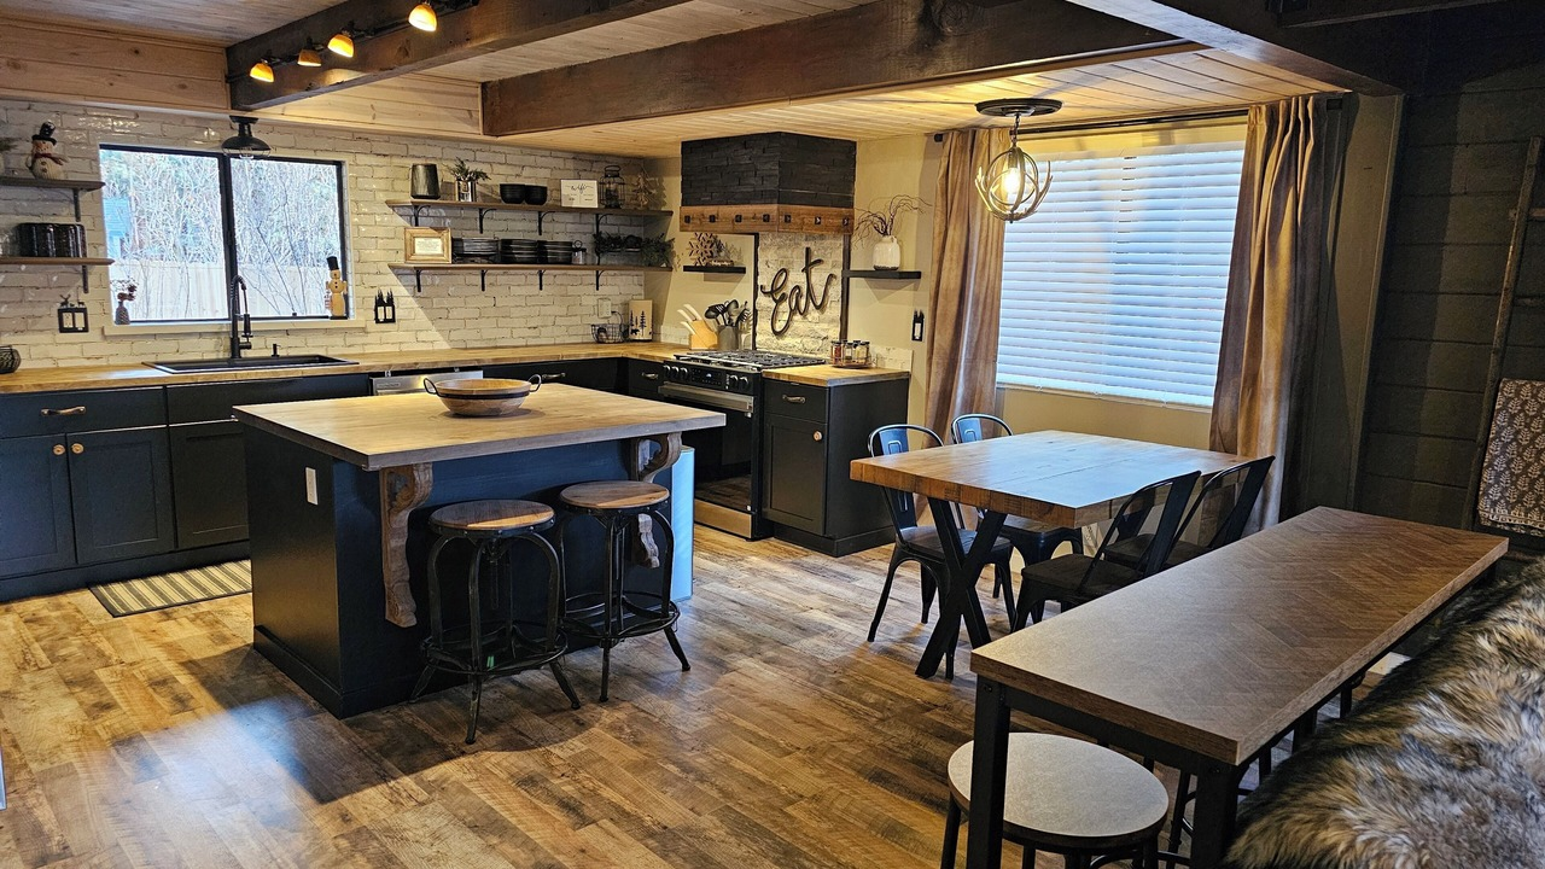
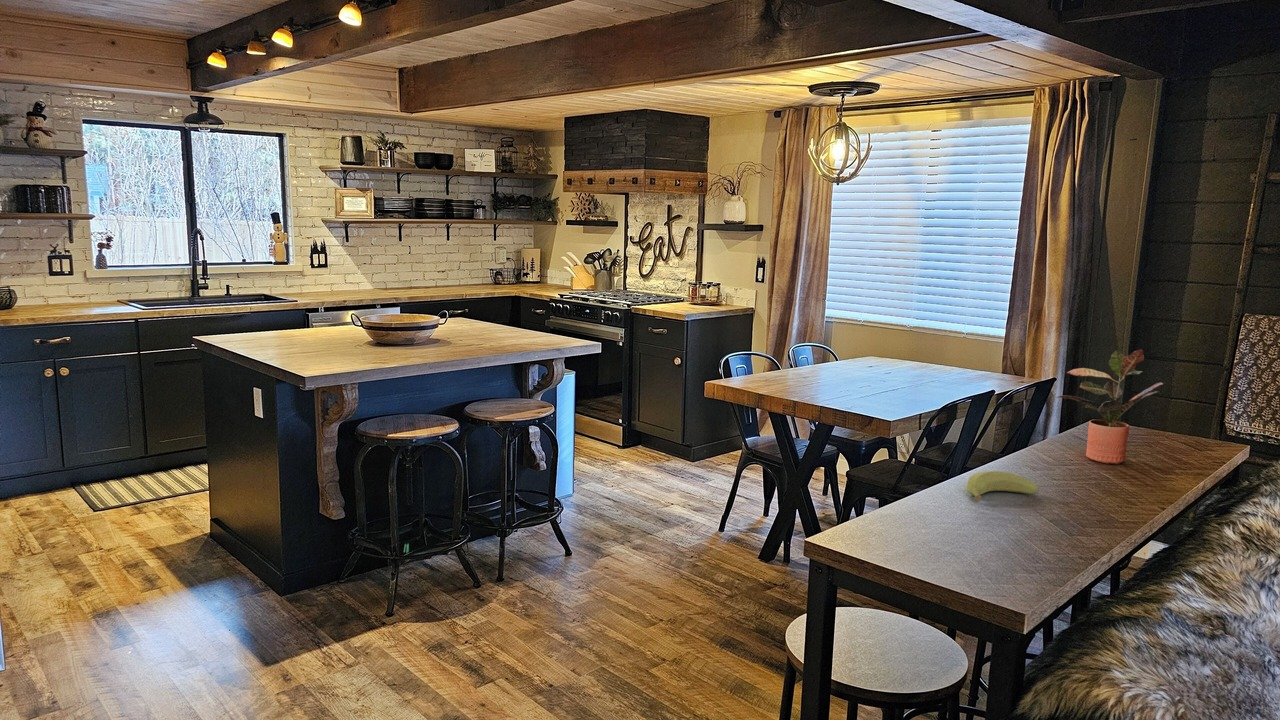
+ potted plant (1112, 401)
+ banana (998, 486)
